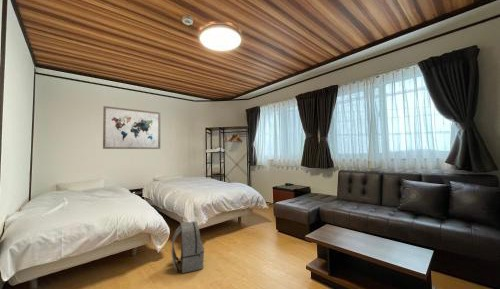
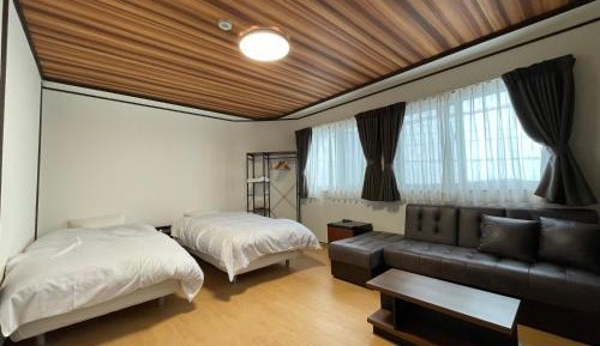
- wall art (134, 129)
- backpack (187, 244)
